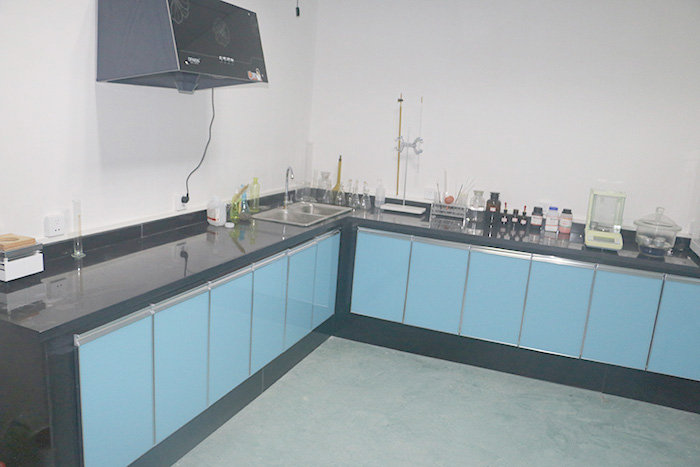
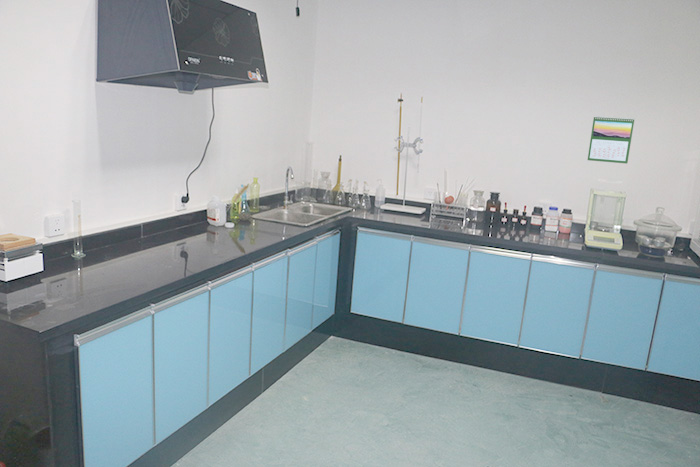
+ calendar (610, 139)
